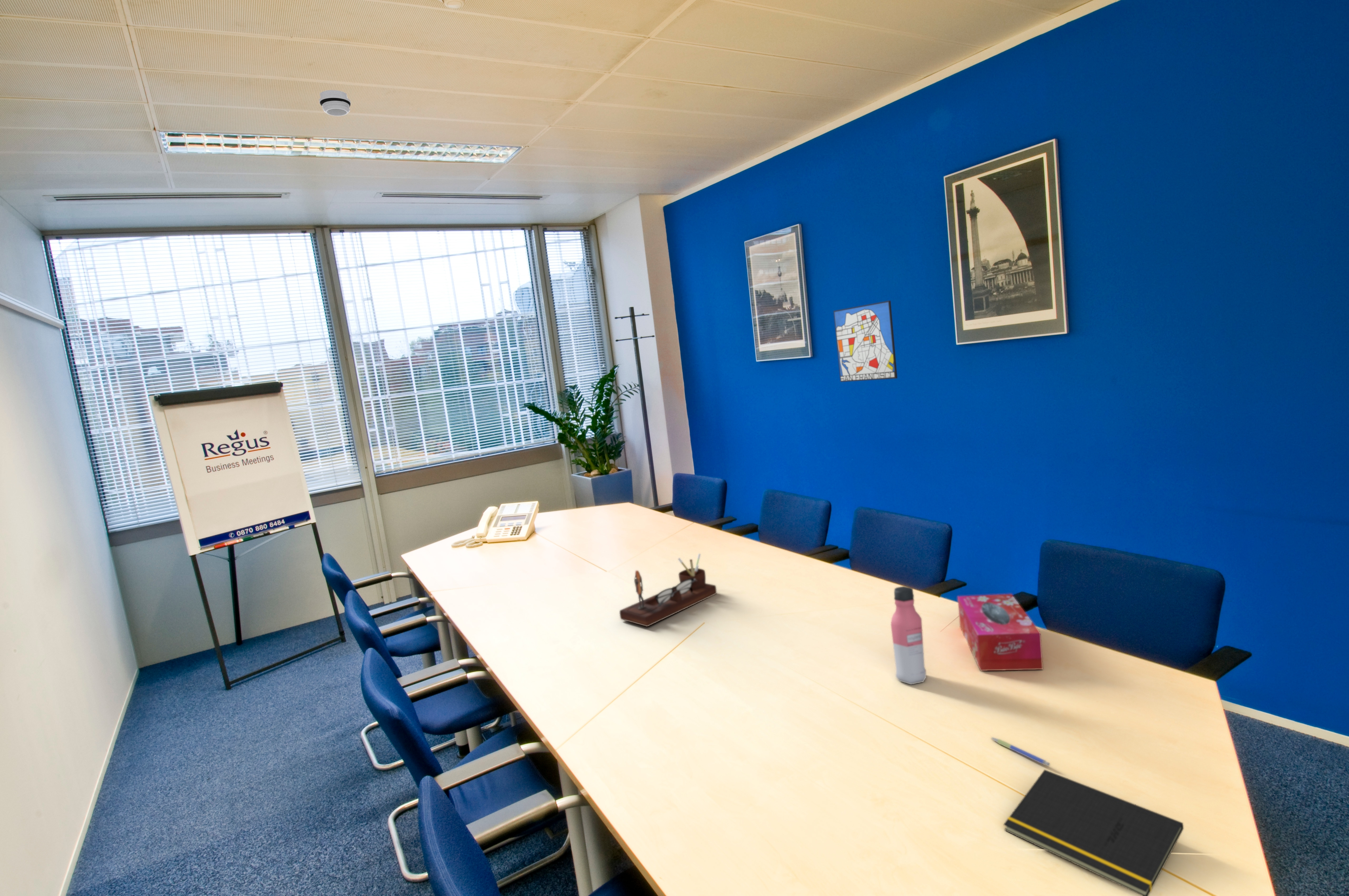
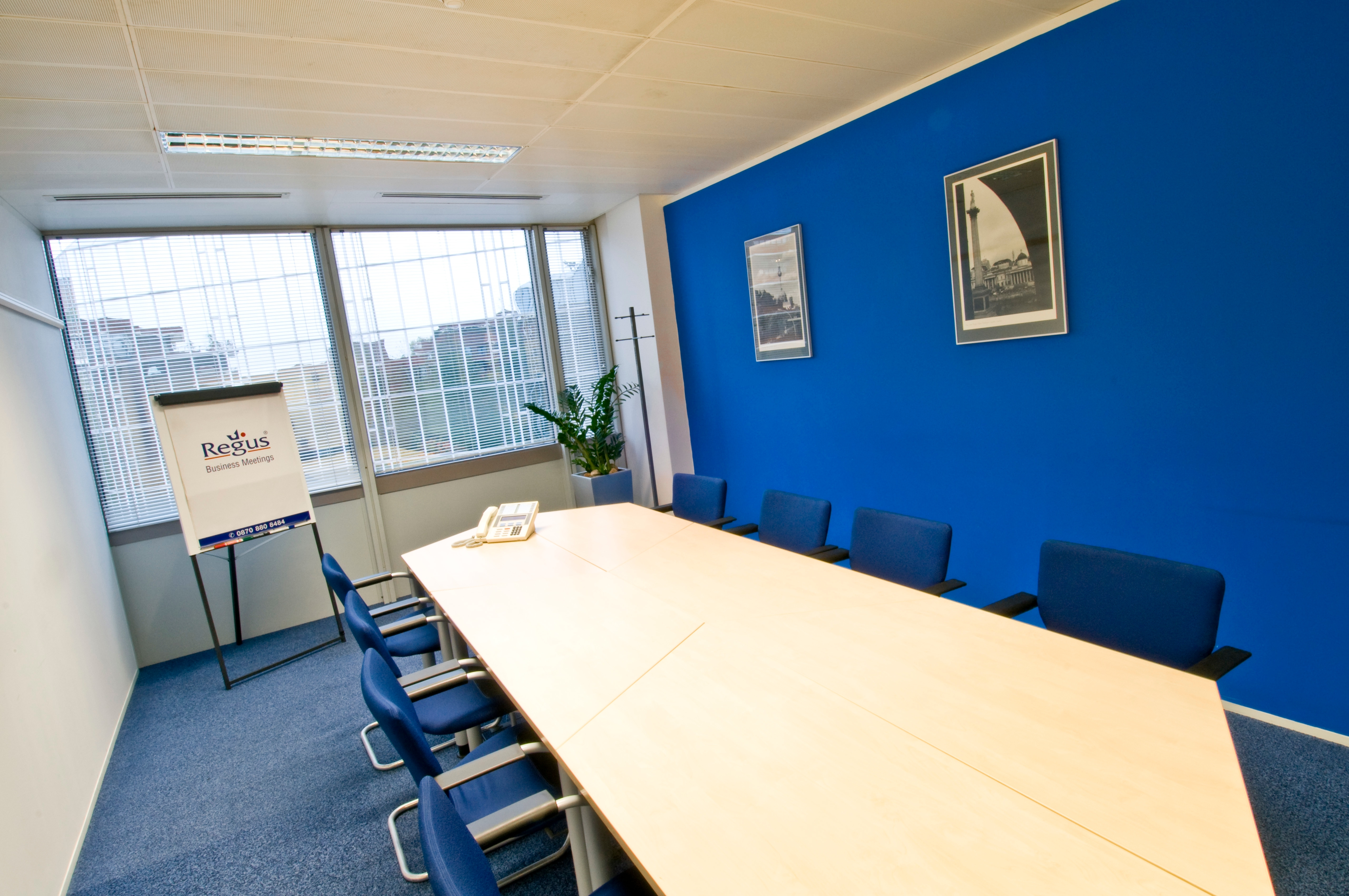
- desk organizer (672, 587)
- smoke detector (335, 103)
- tissue box (997, 630)
- pen (1018, 750)
- wall art (864, 343)
- water bottle (907, 634)
- notepad (1090, 826)
